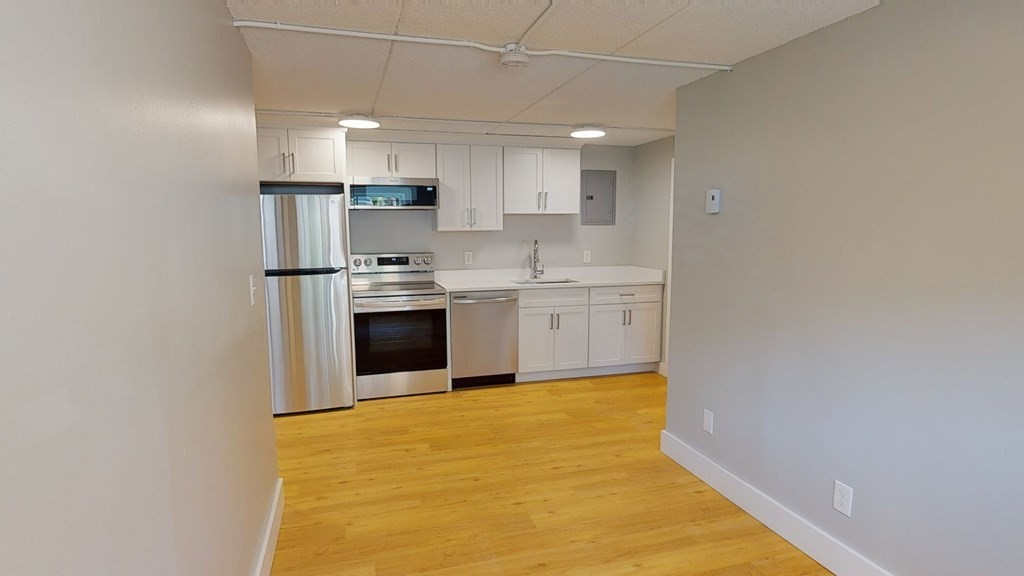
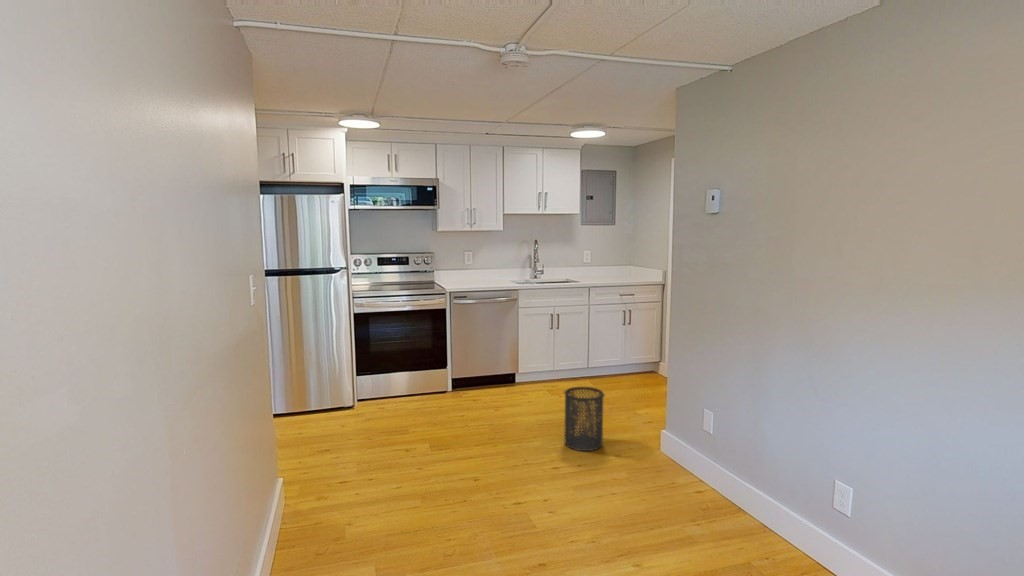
+ trash can (583, 417)
